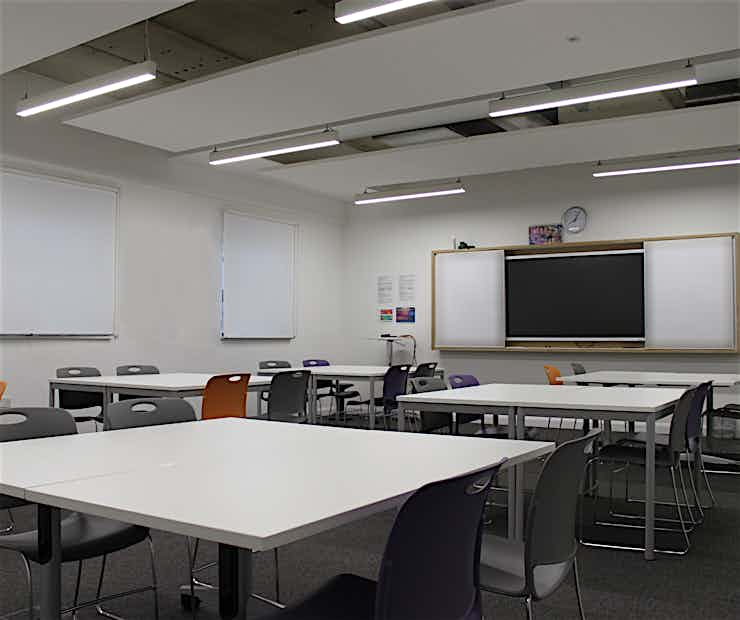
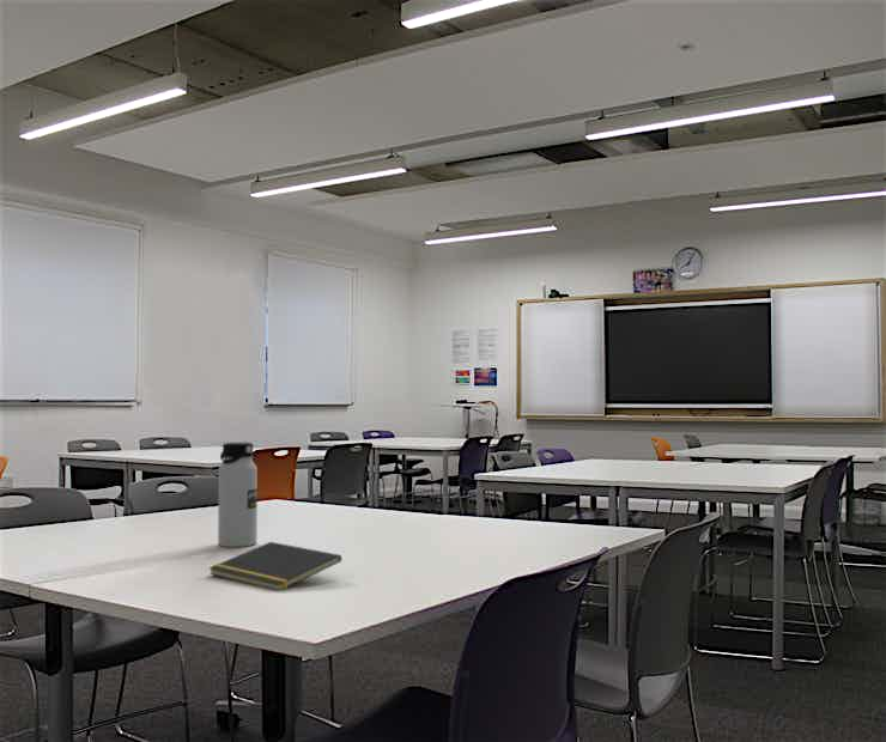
+ water bottle (237, 493)
+ notepad (274, 564)
